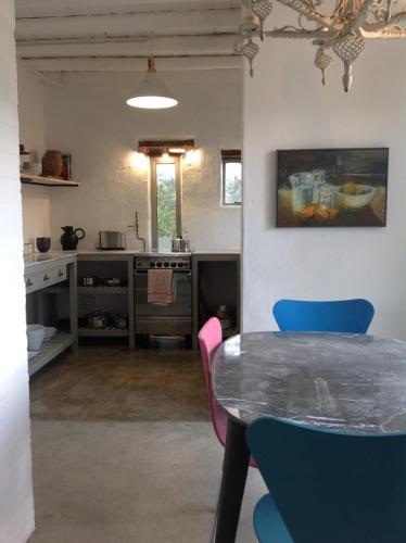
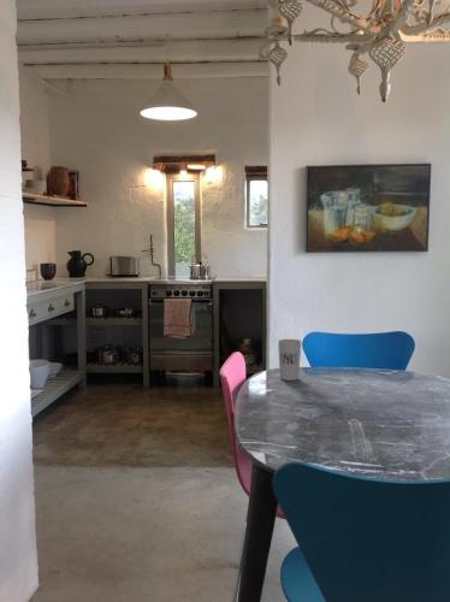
+ cup (289, 359)
